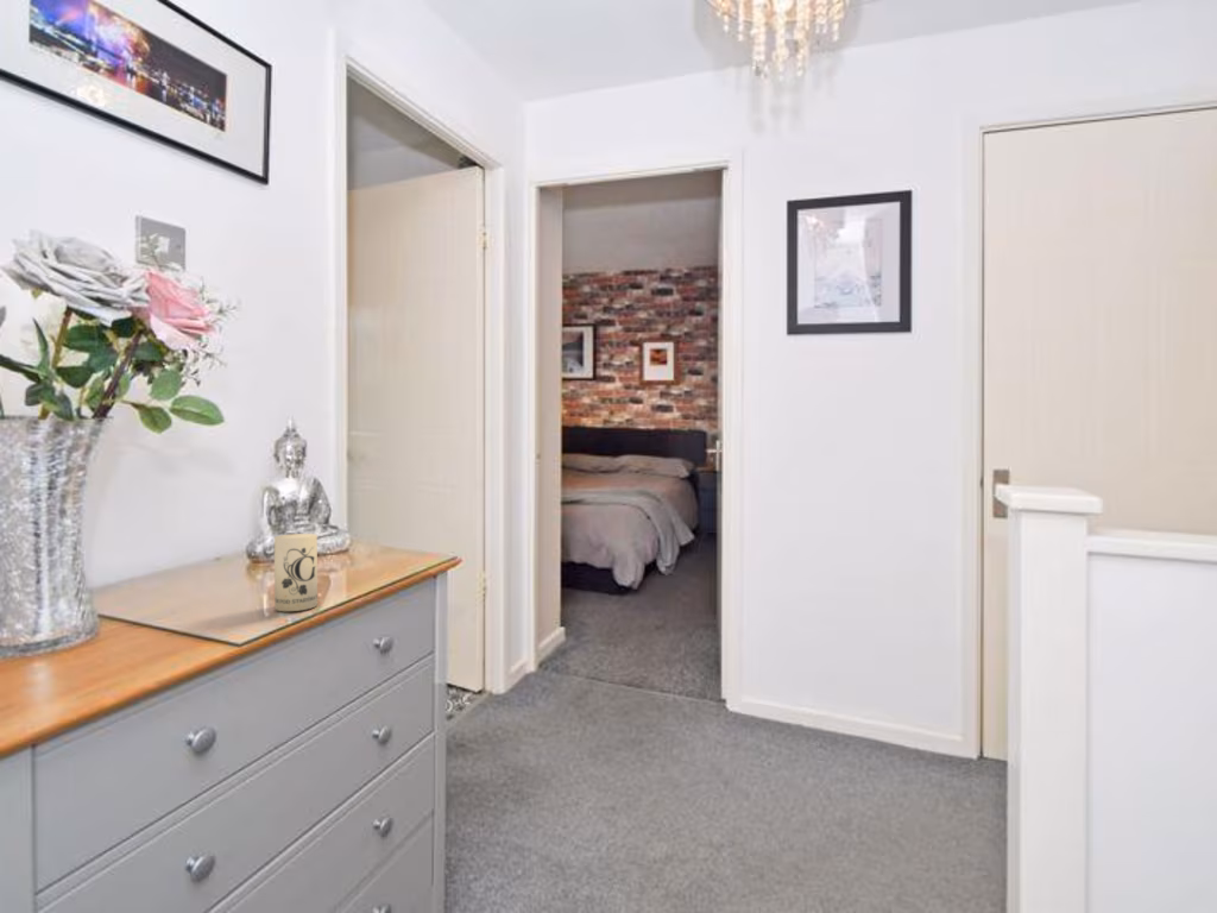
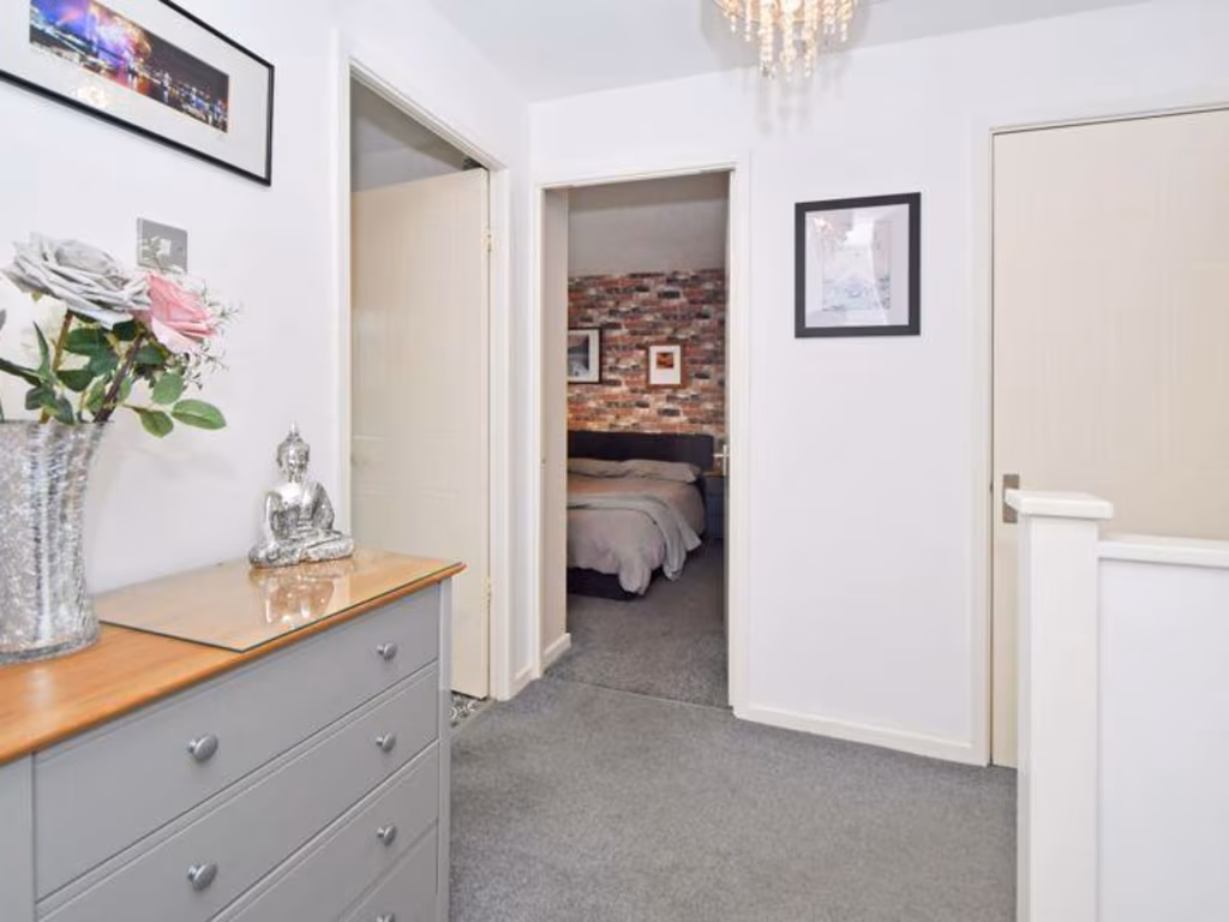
- candle (296, 571)
